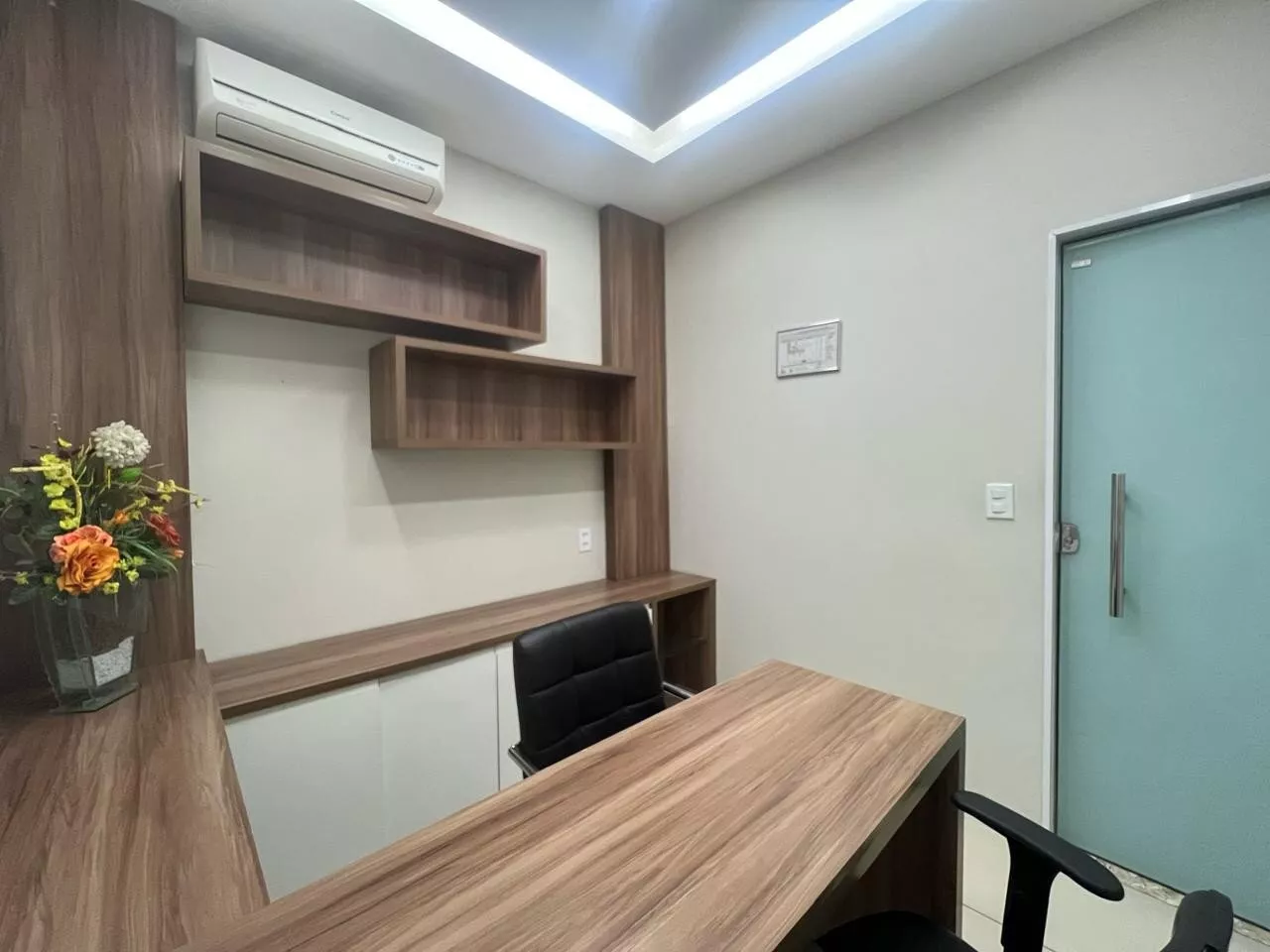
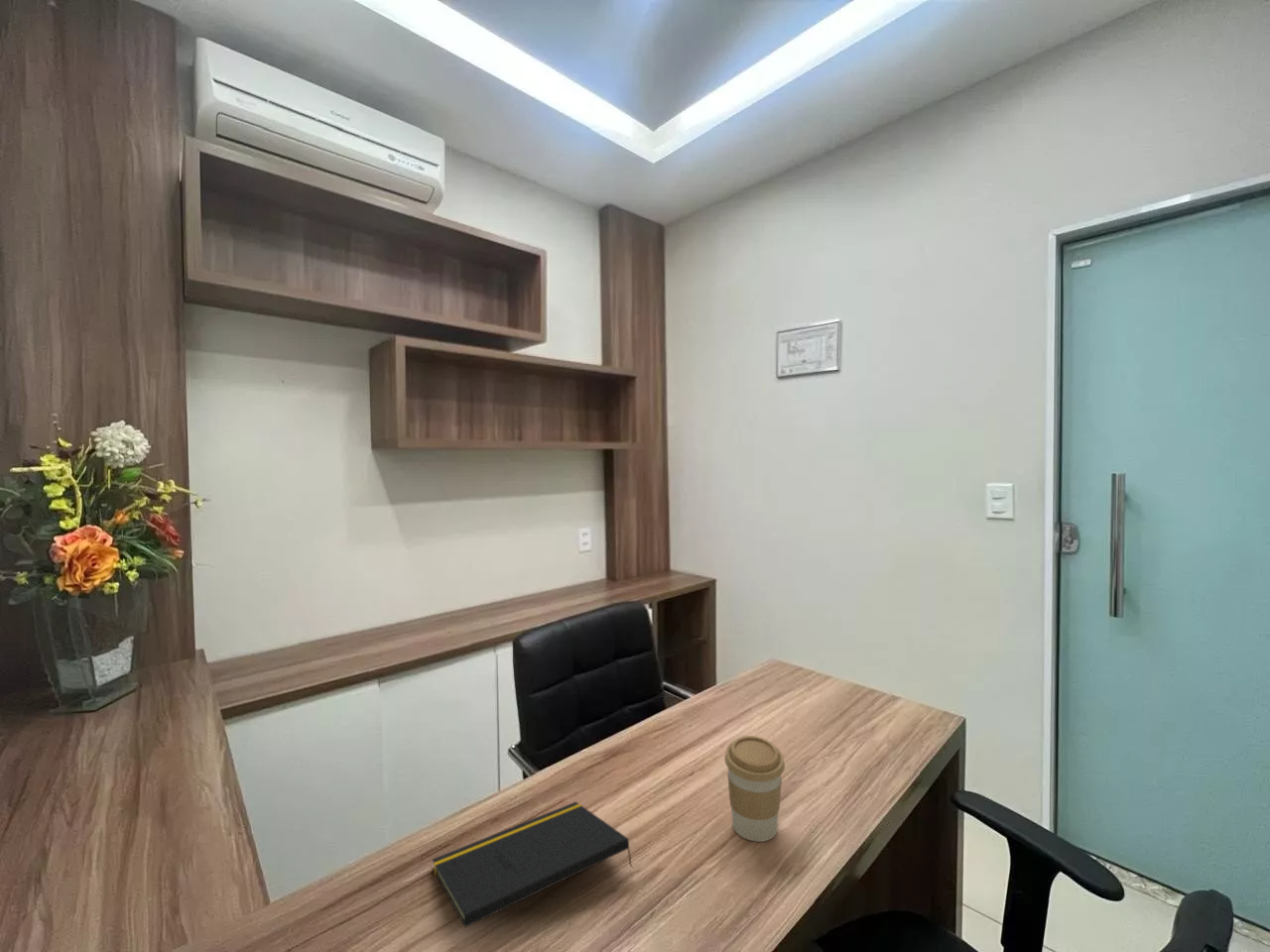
+ coffee cup (754, 786)
+ notepad (530, 854)
